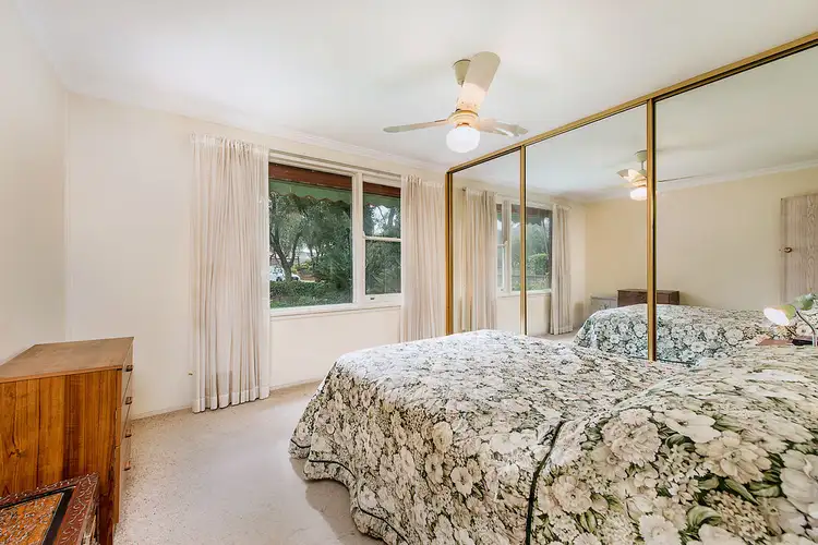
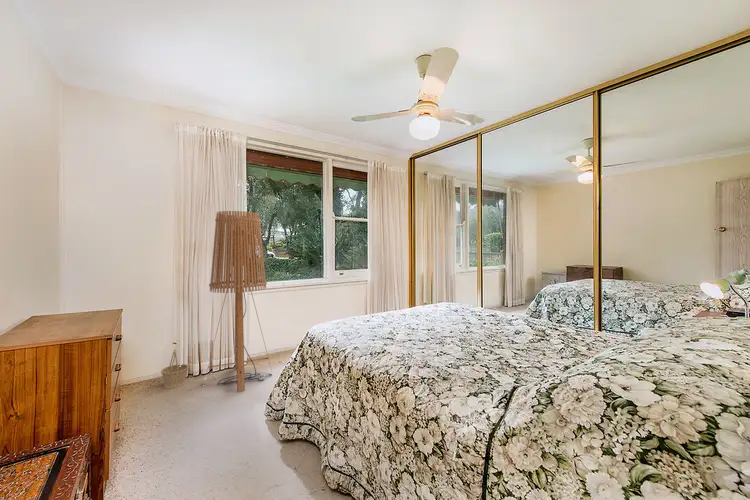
+ floor lamp (238, 296)
+ basket (175, 366)
